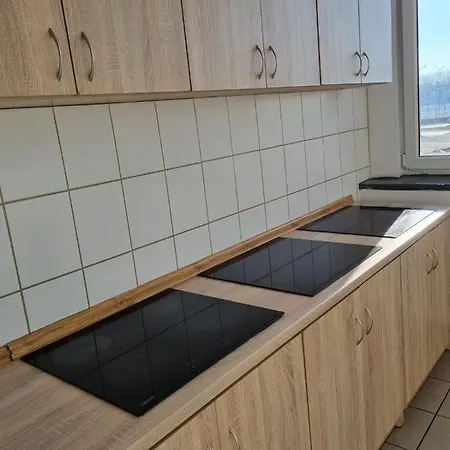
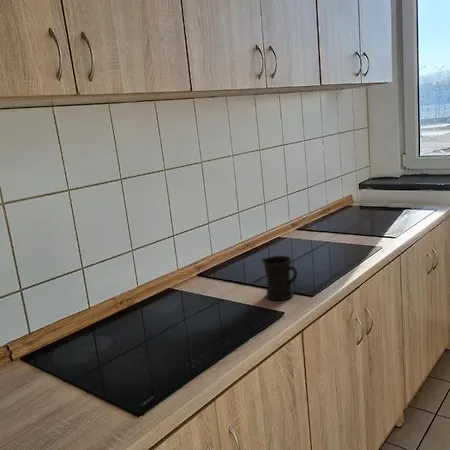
+ mug (279, 277)
